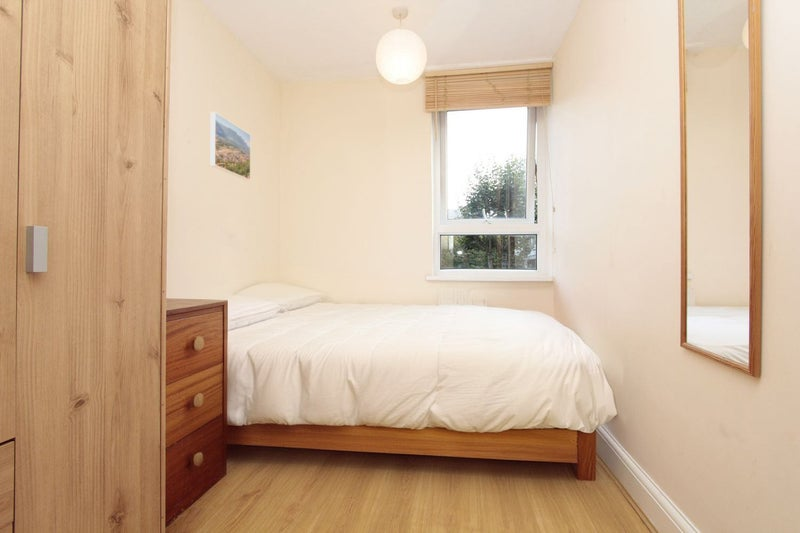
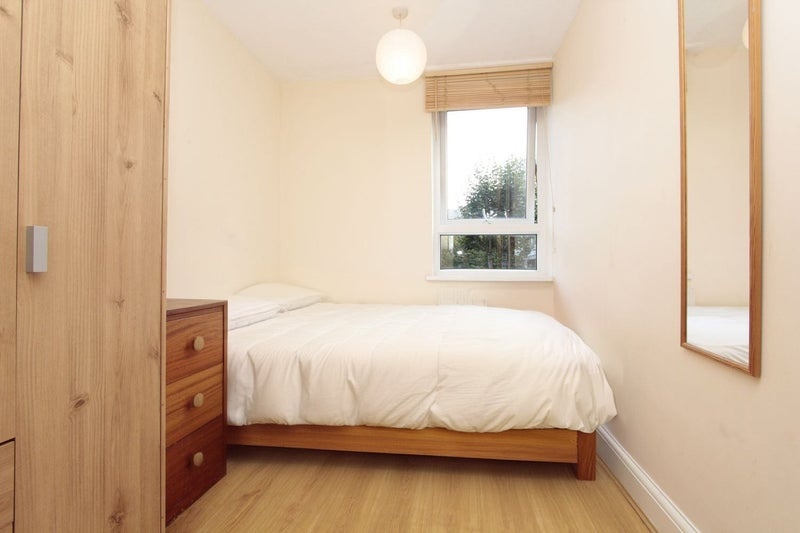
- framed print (232, 148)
